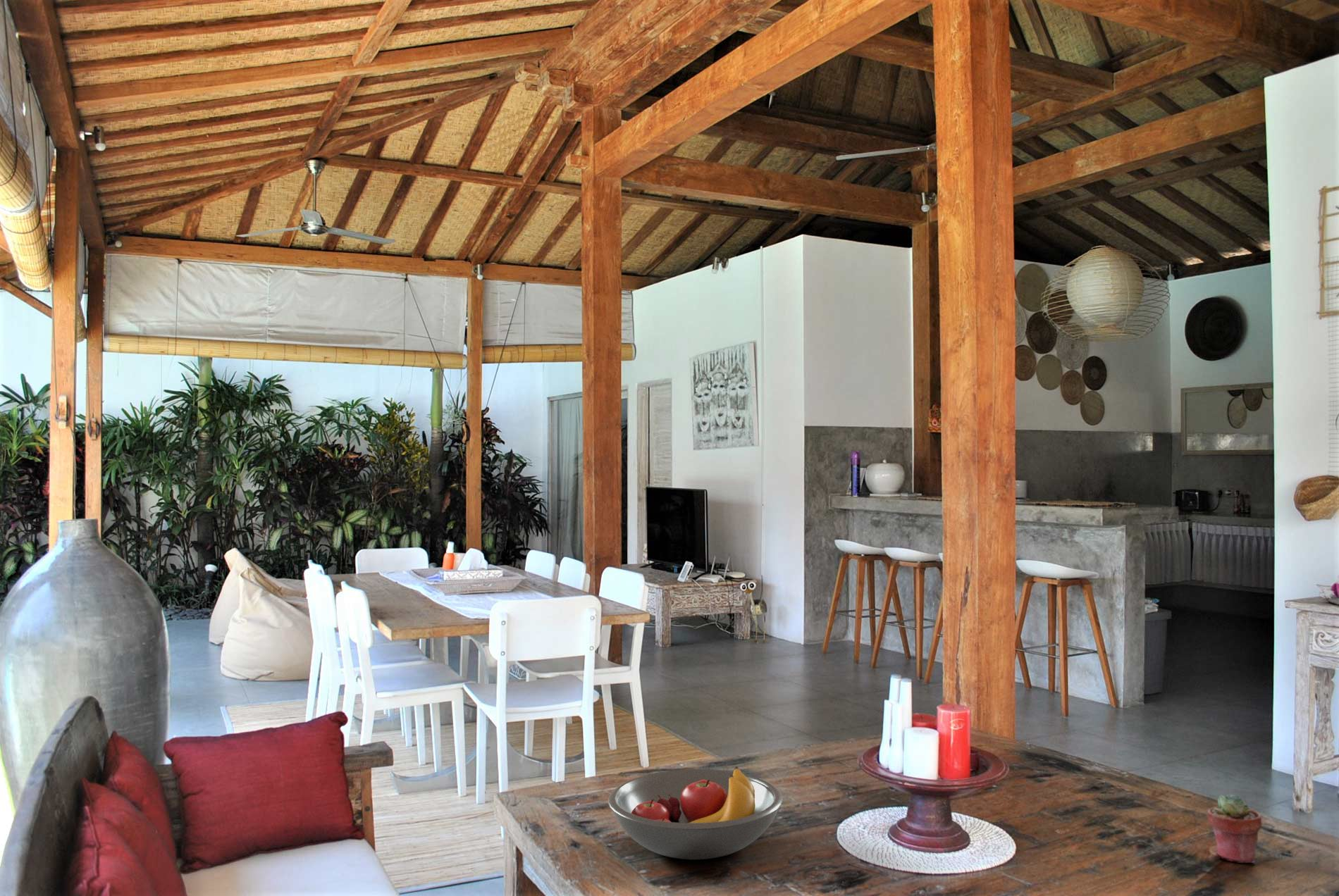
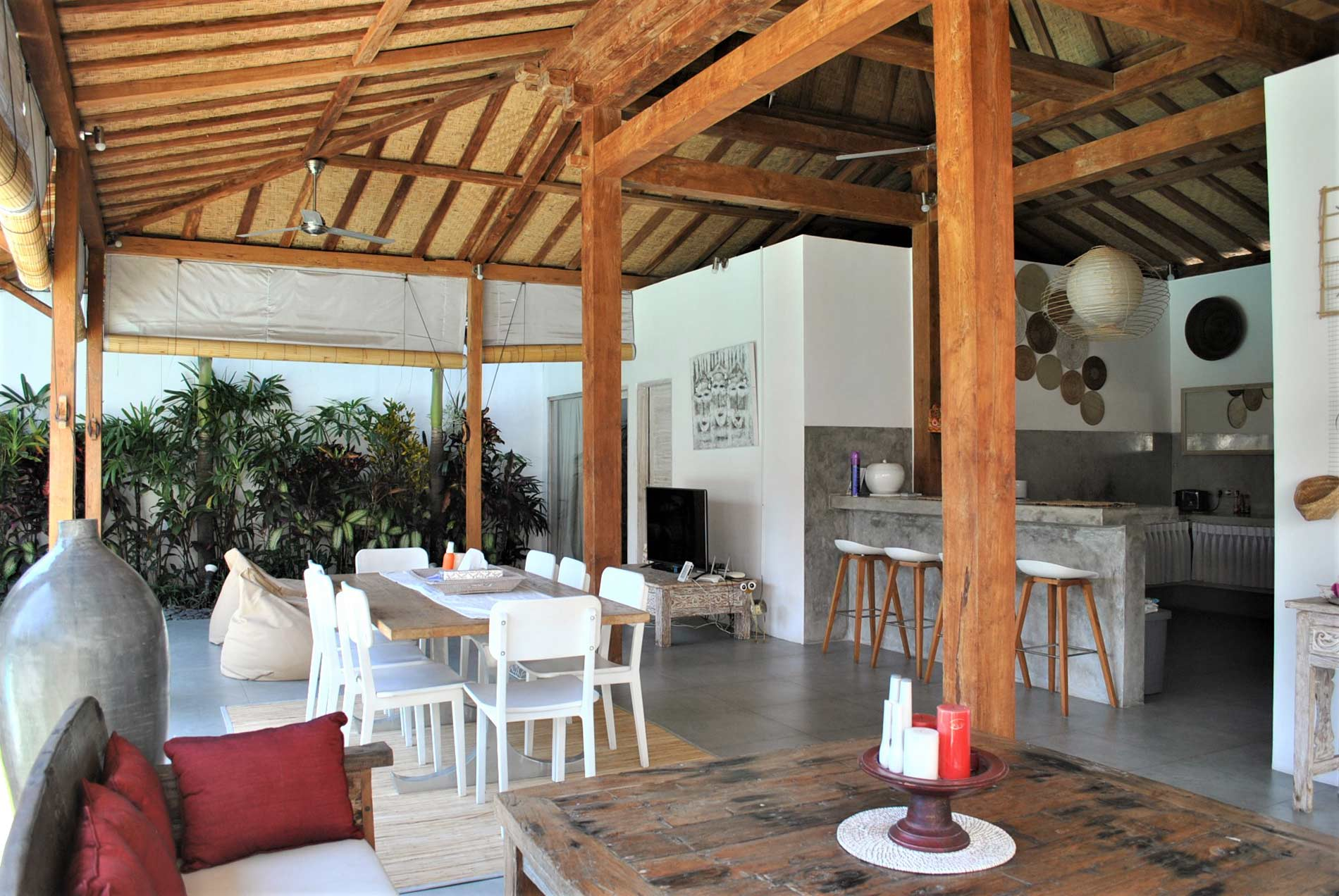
- potted succulent (1234, 826)
- fruit bowl (696, 813)
